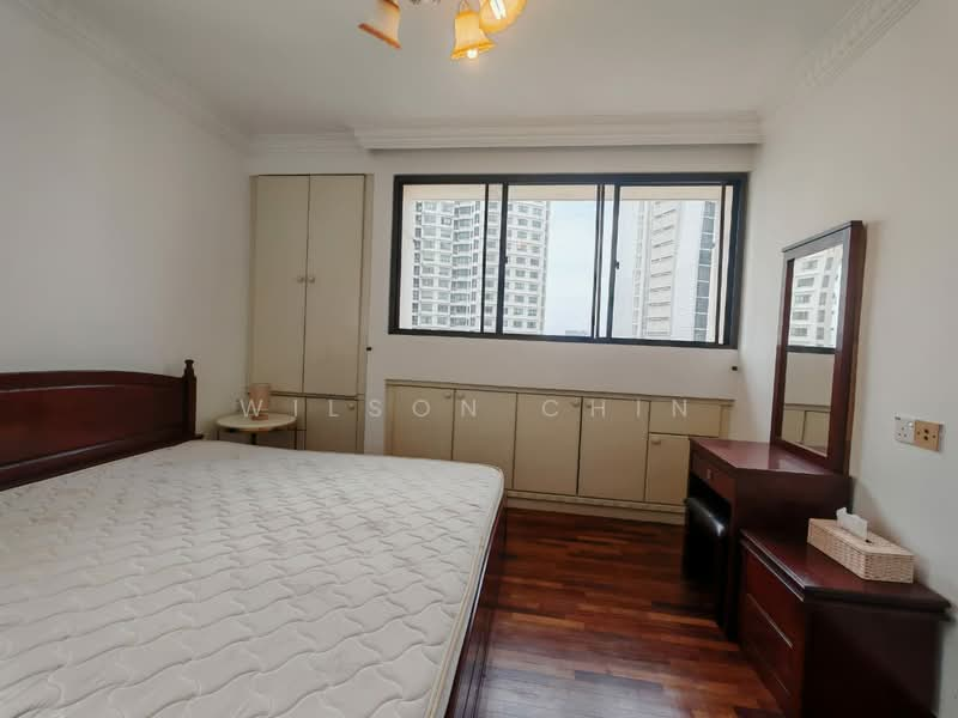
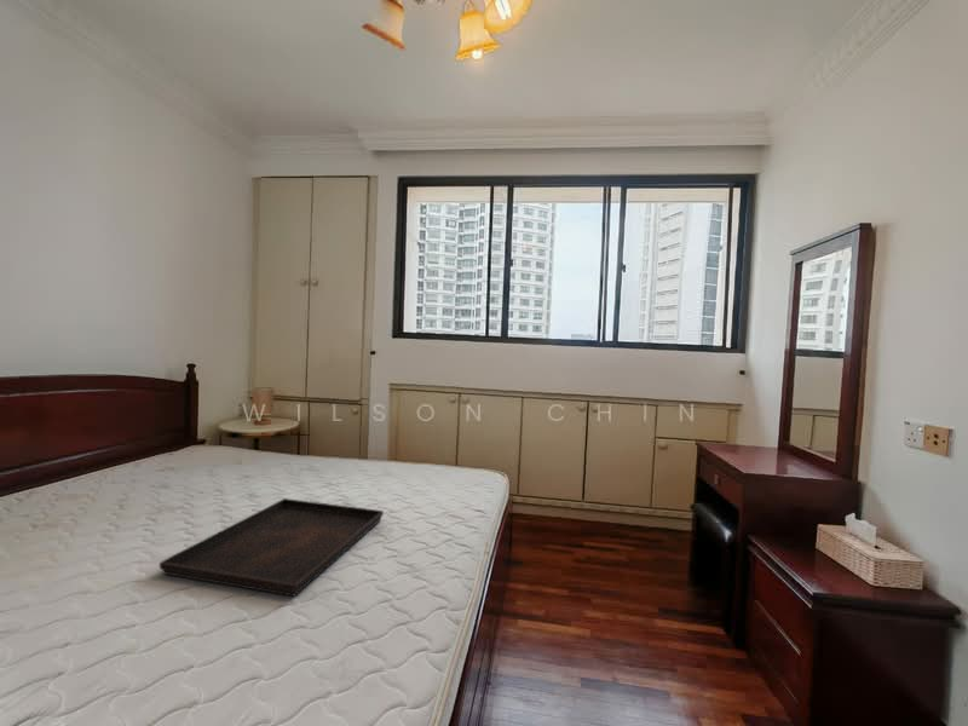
+ serving tray (288, 537)
